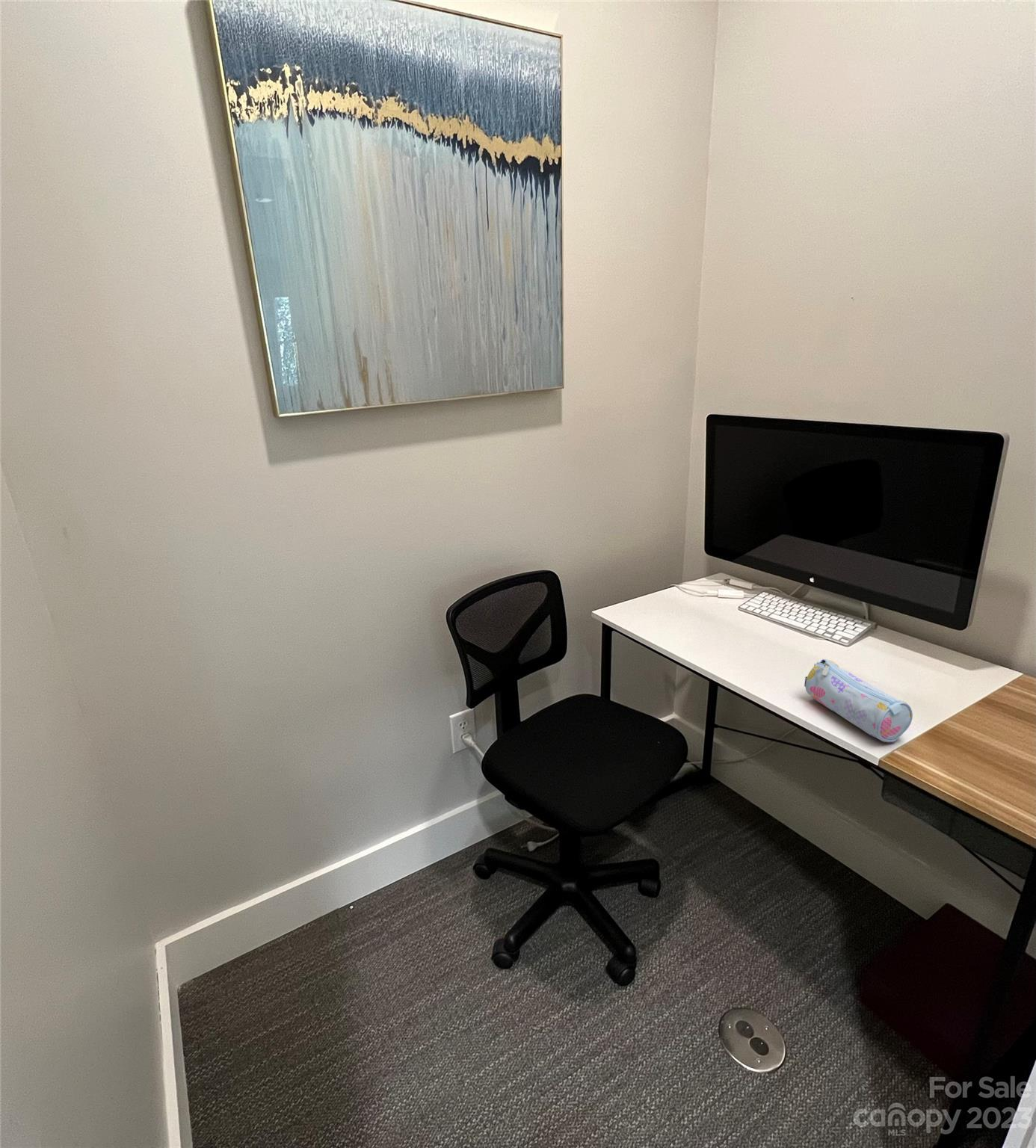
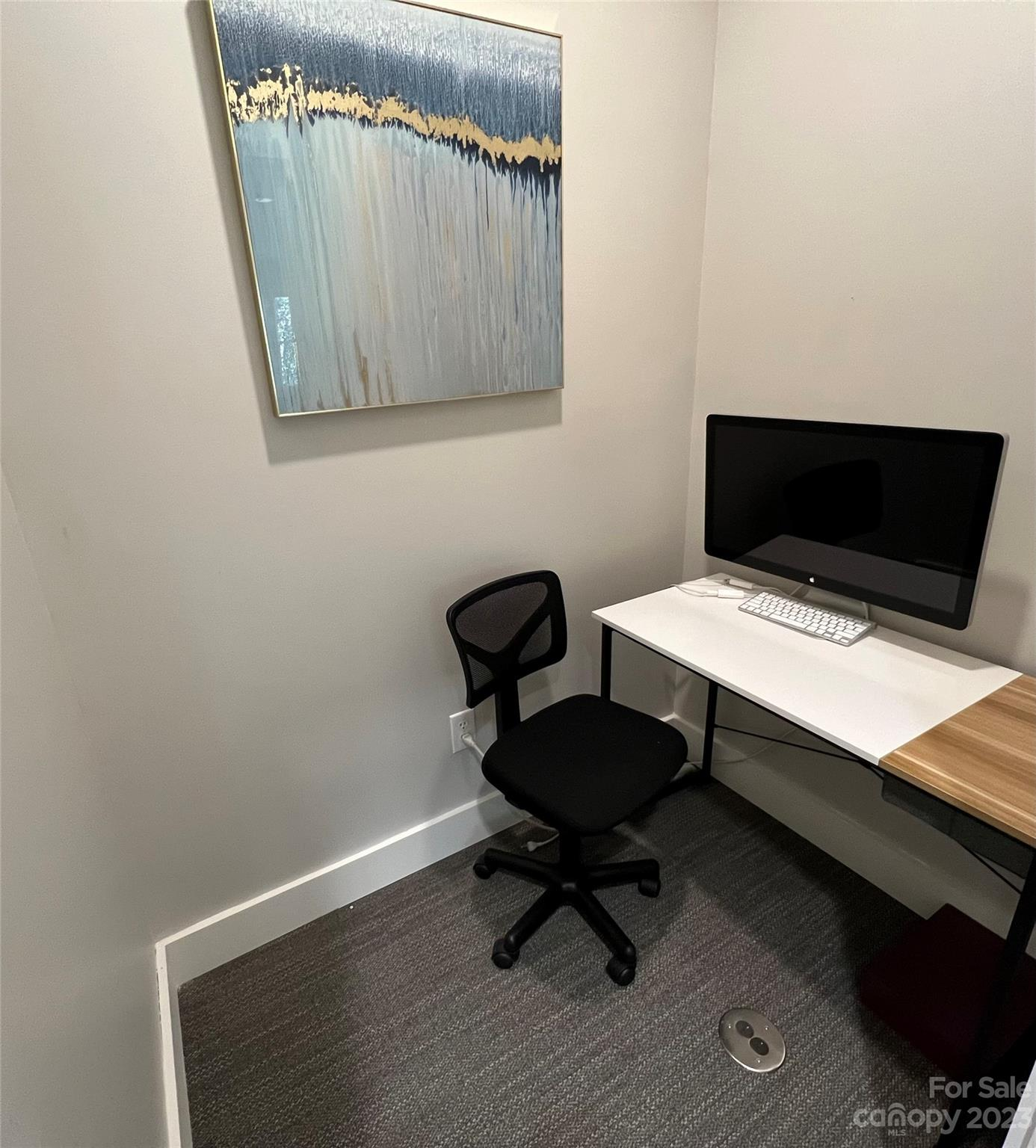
- pencil case (856, 698)
